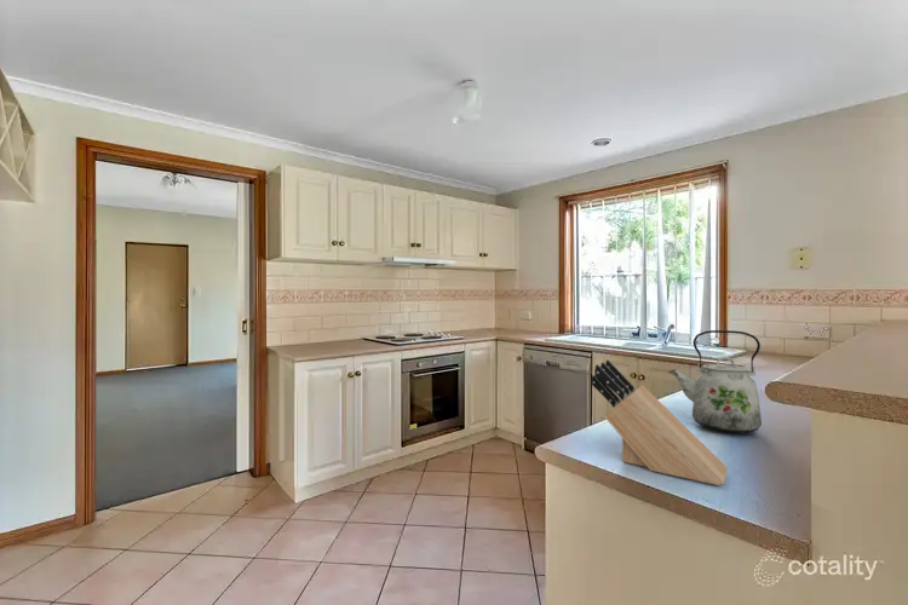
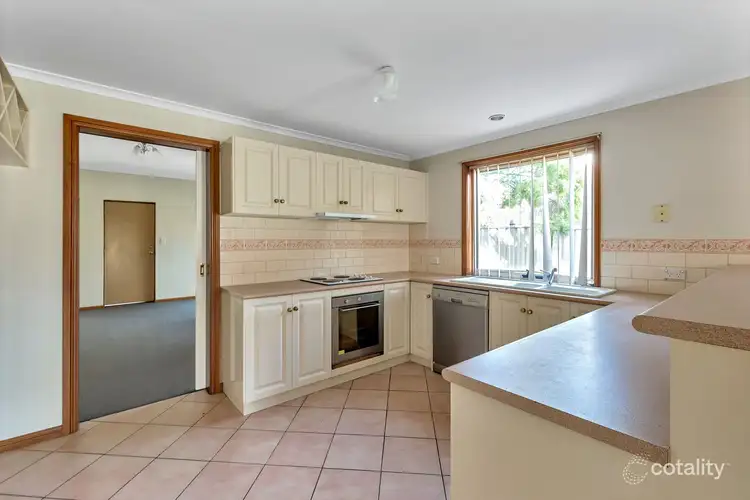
- kettle (712, 378)
- knife block (653, 414)
